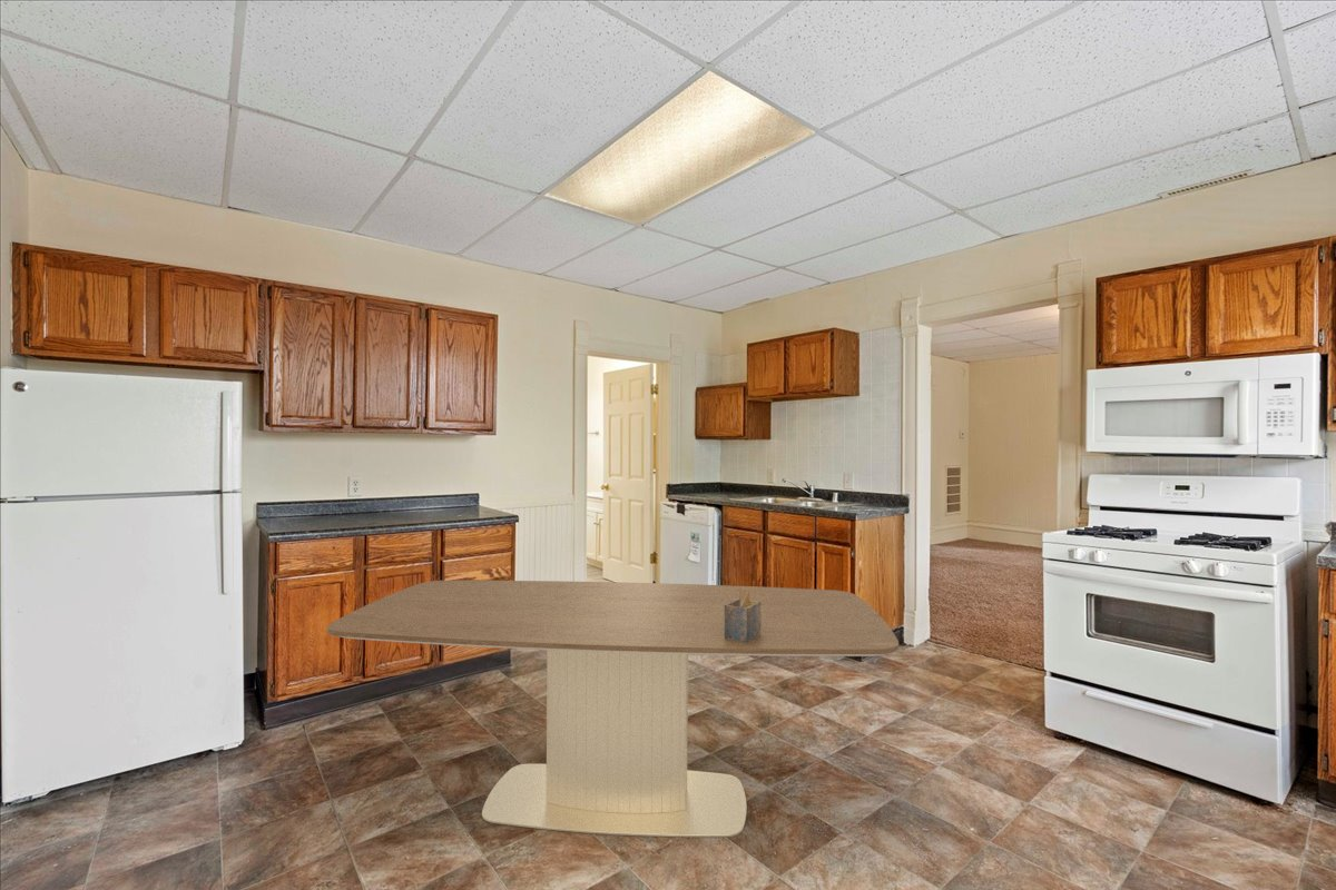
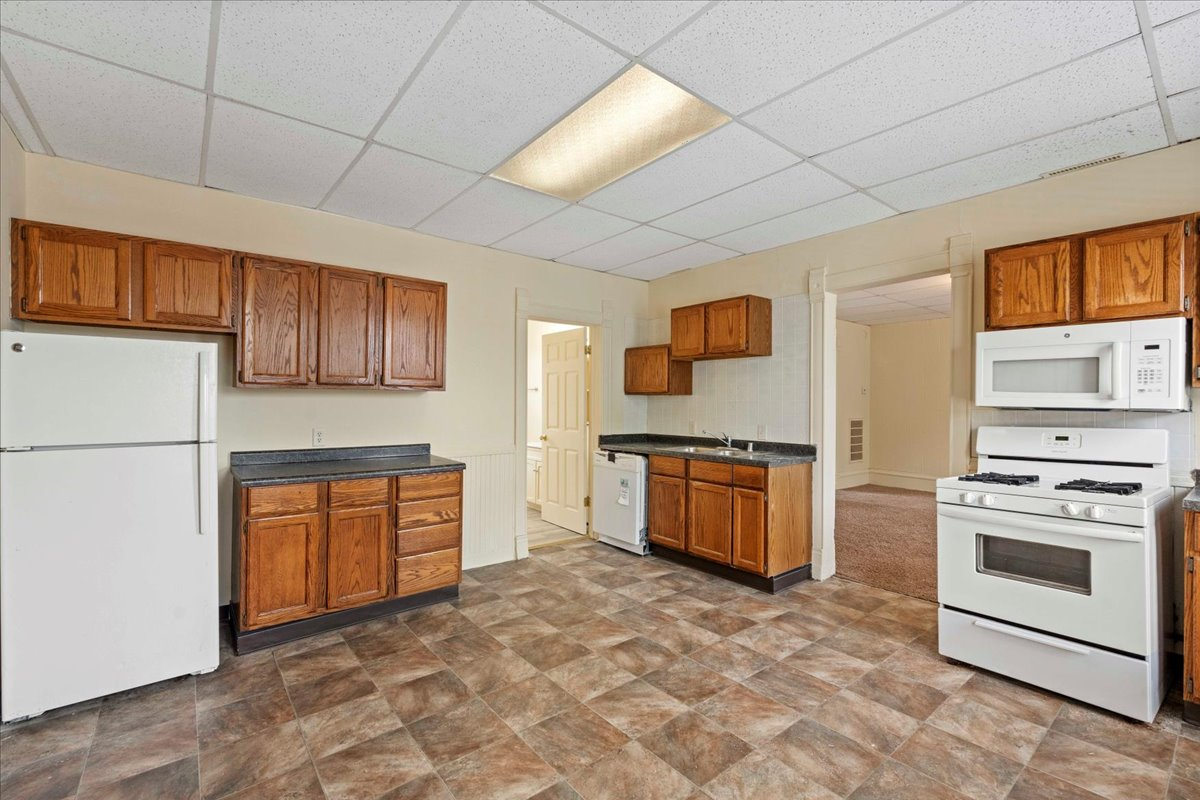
- napkin holder (743, 613)
- dining table (617, 702)
